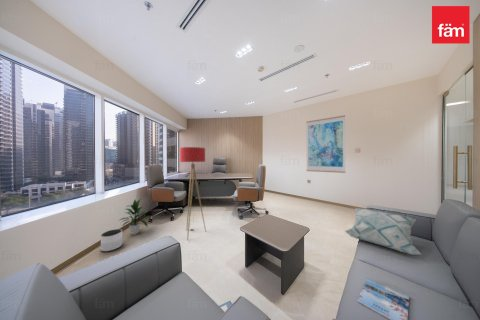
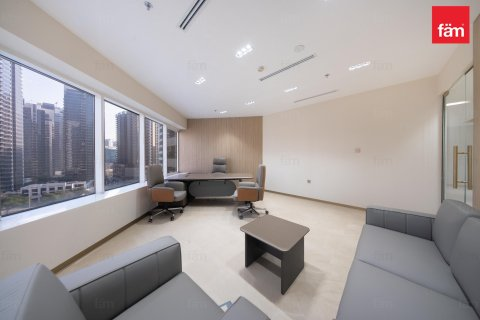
- wall art (324, 145)
- floor lamp (193, 191)
- indoor plant (135, 216)
- decorative pillow (380, 227)
- magazine (383, 298)
- planter (111, 239)
